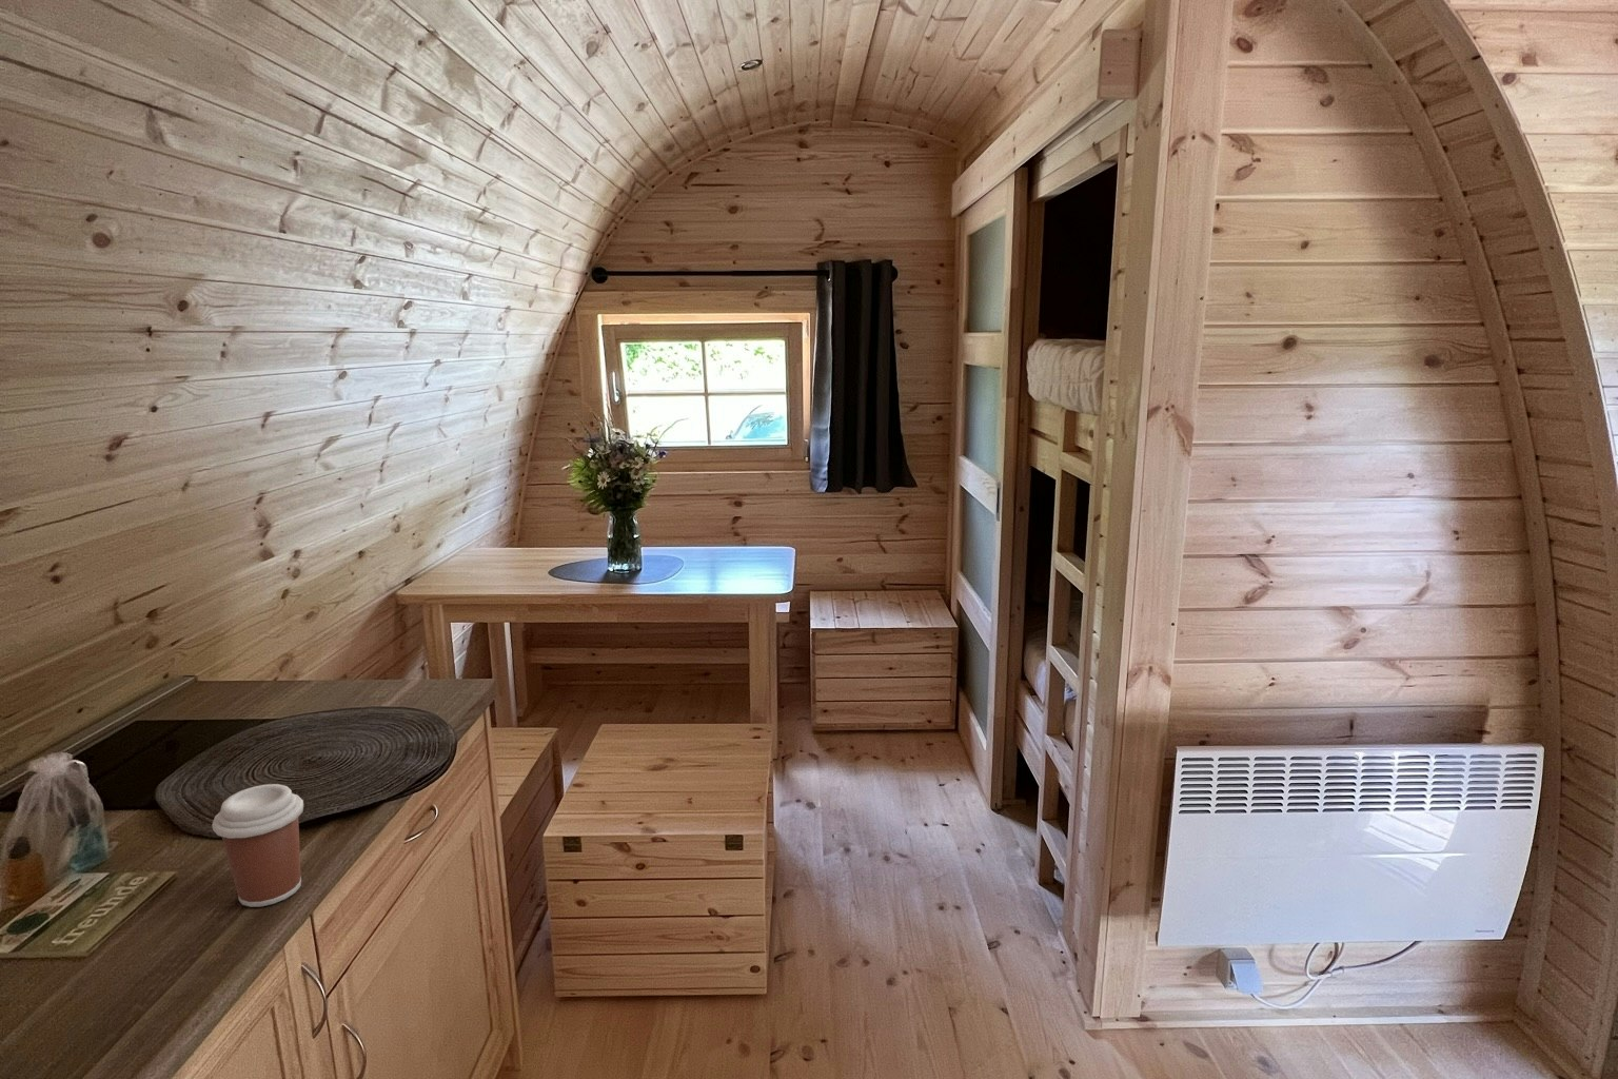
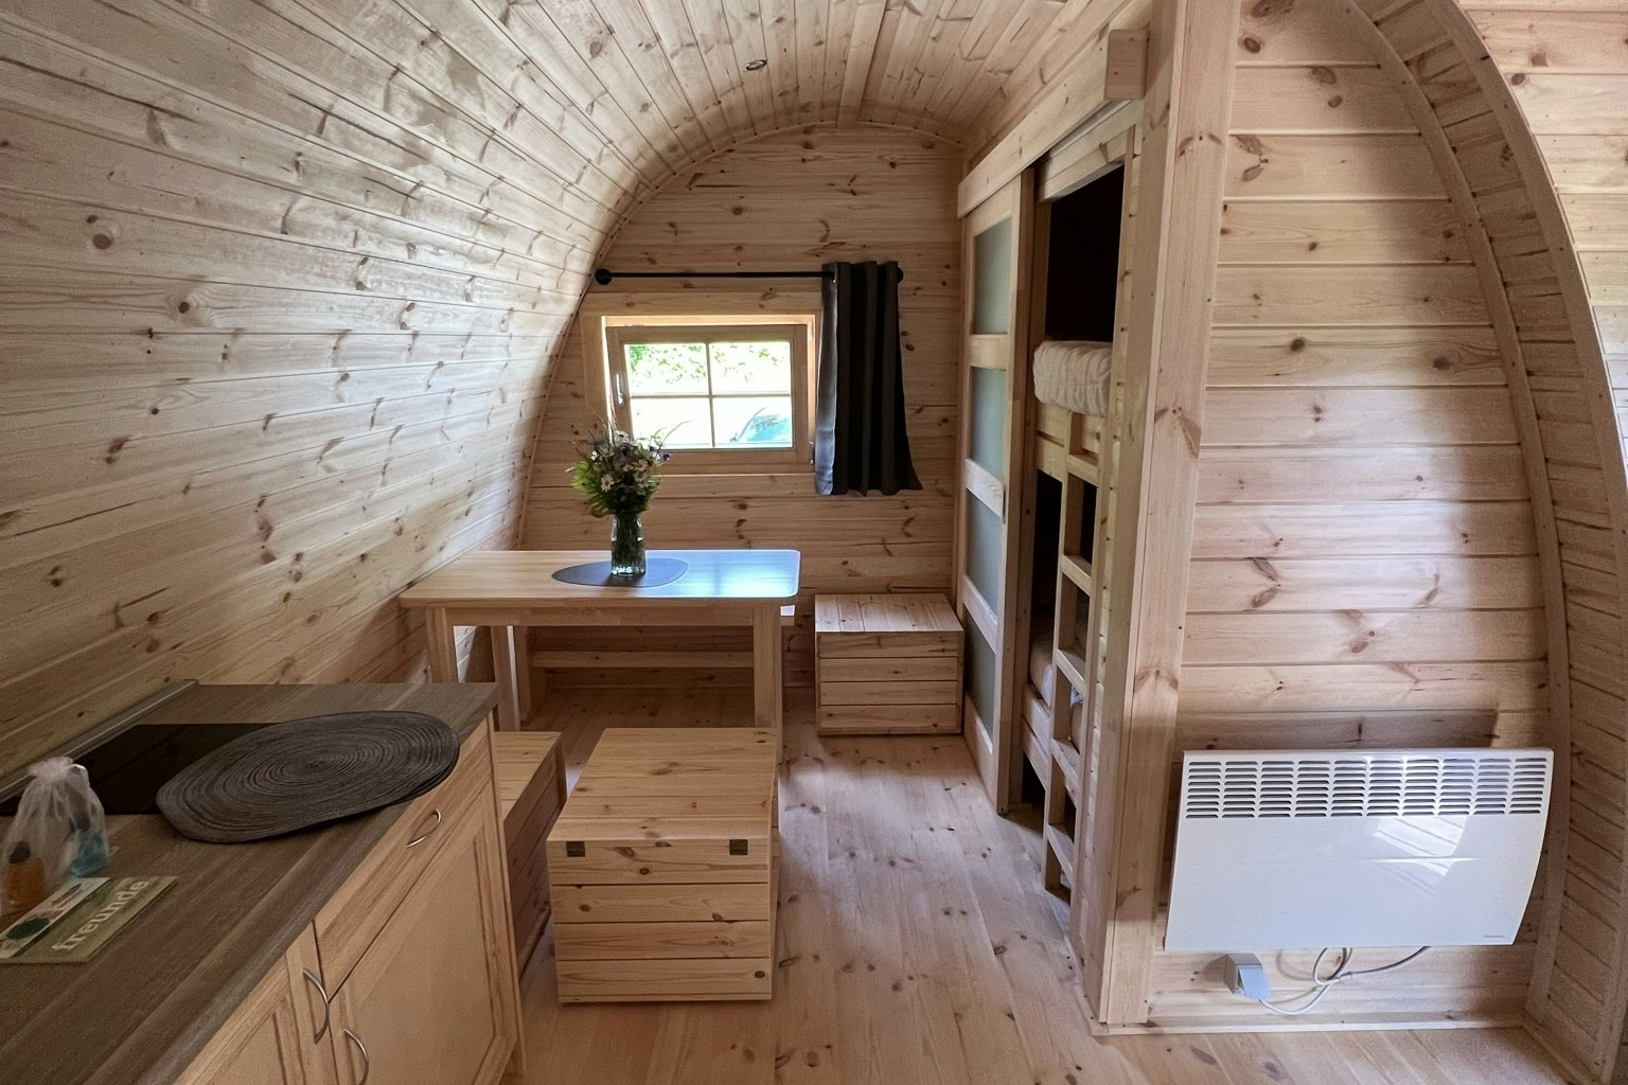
- coffee cup (264, 844)
